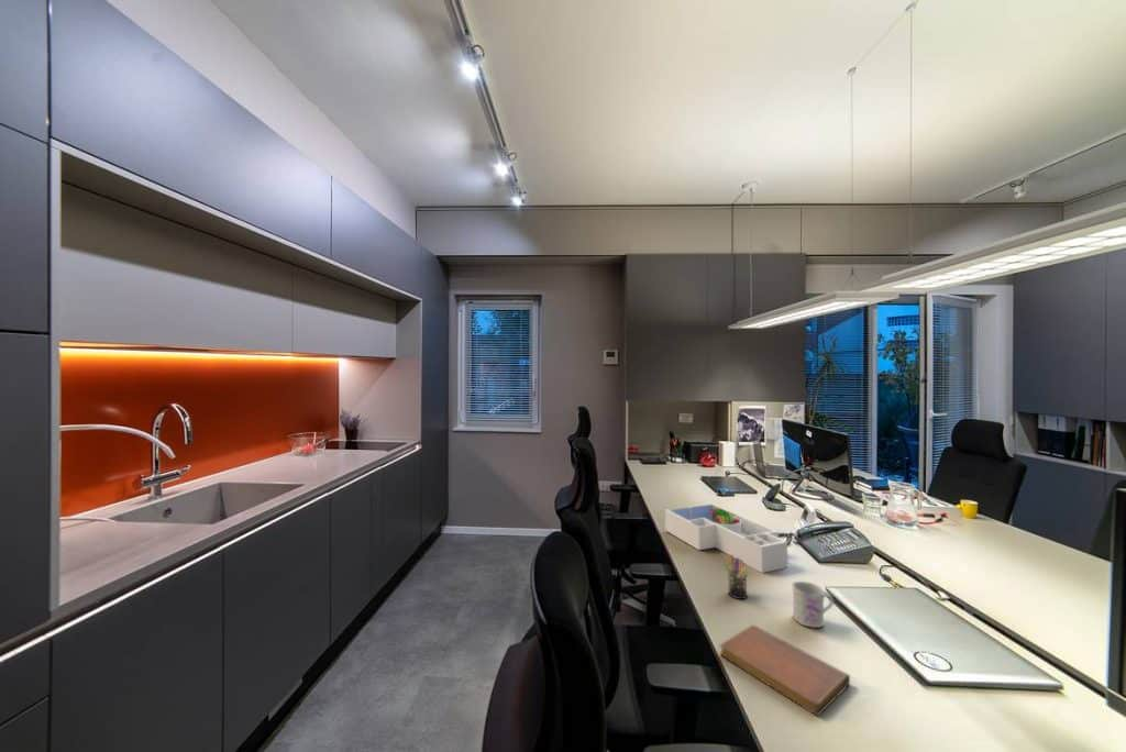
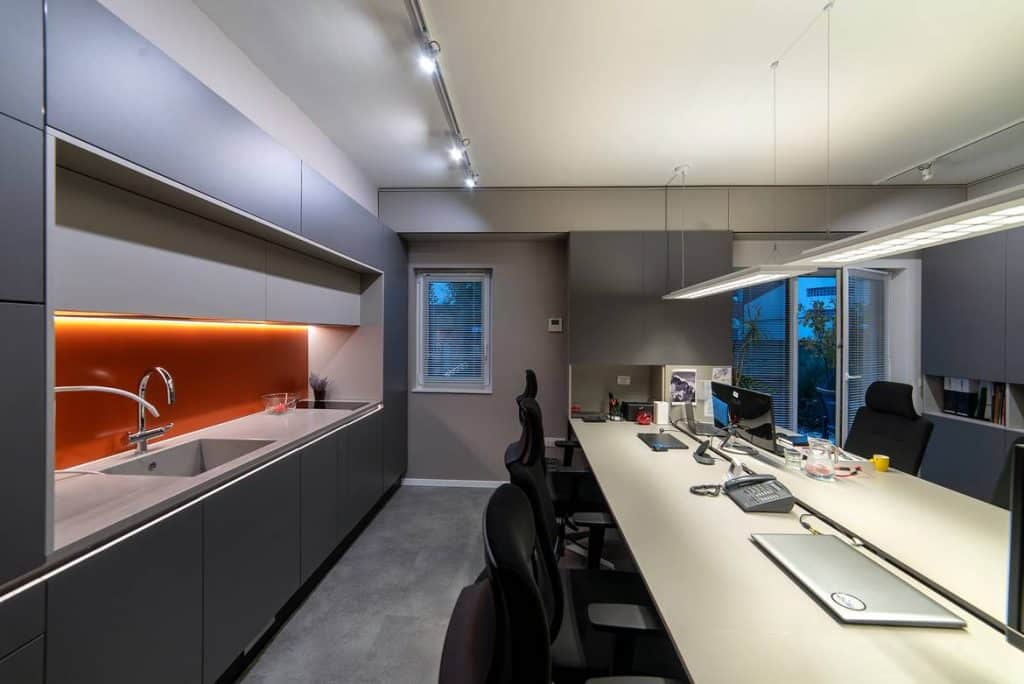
- mug (813, 604)
- pen holder (735, 576)
- desk organizer (725, 534)
- notebook (781, 663)
